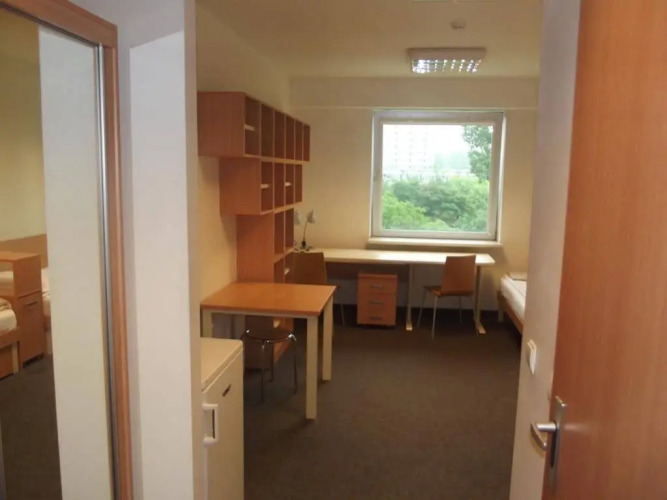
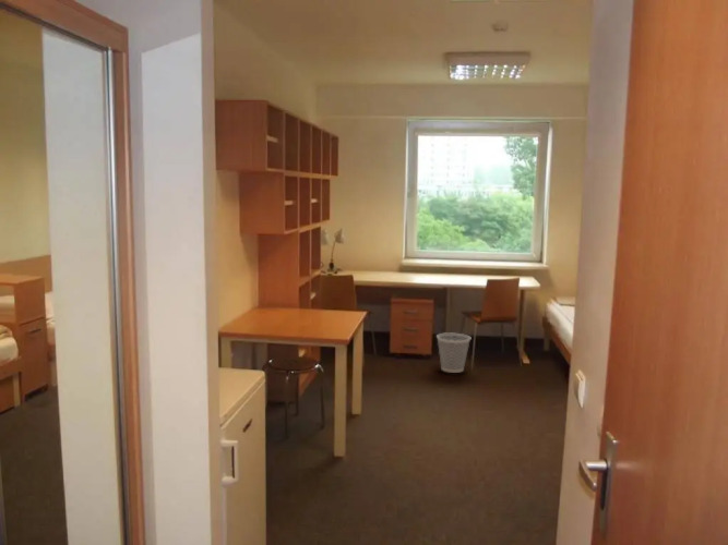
+ wastebasket (453, 353)
